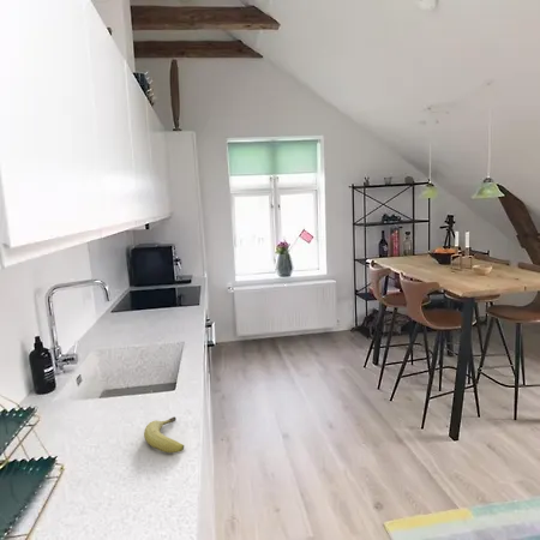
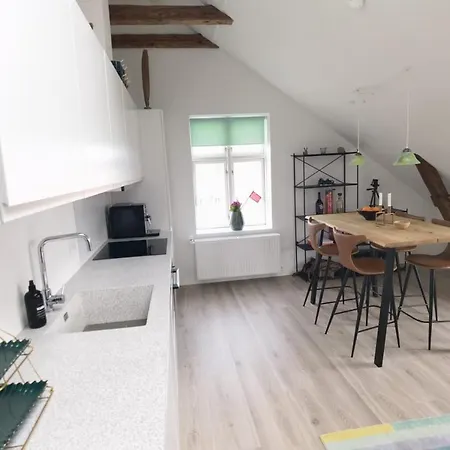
- fruit (161, 433)
